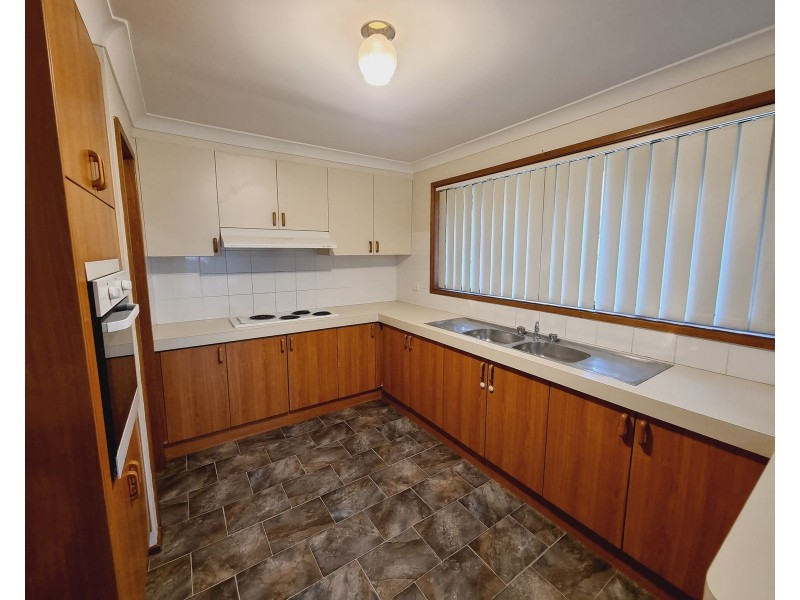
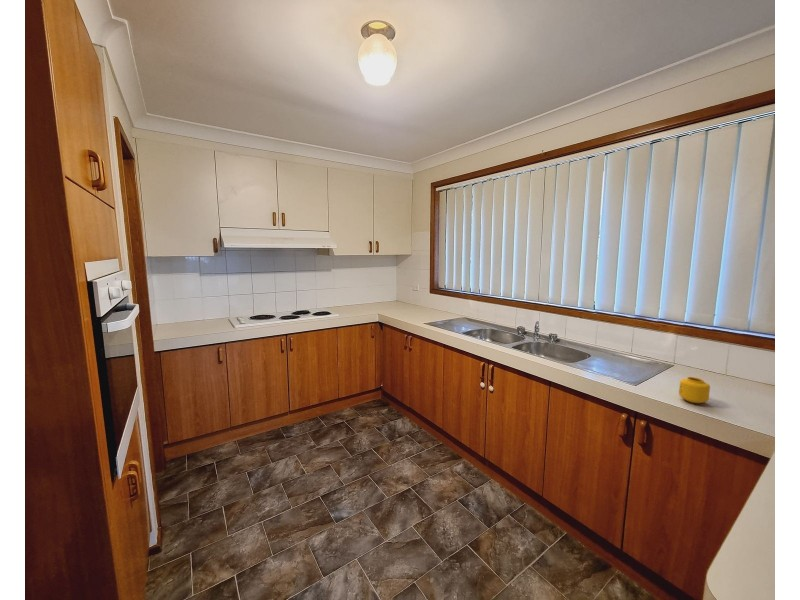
+ mug (692, 388)
